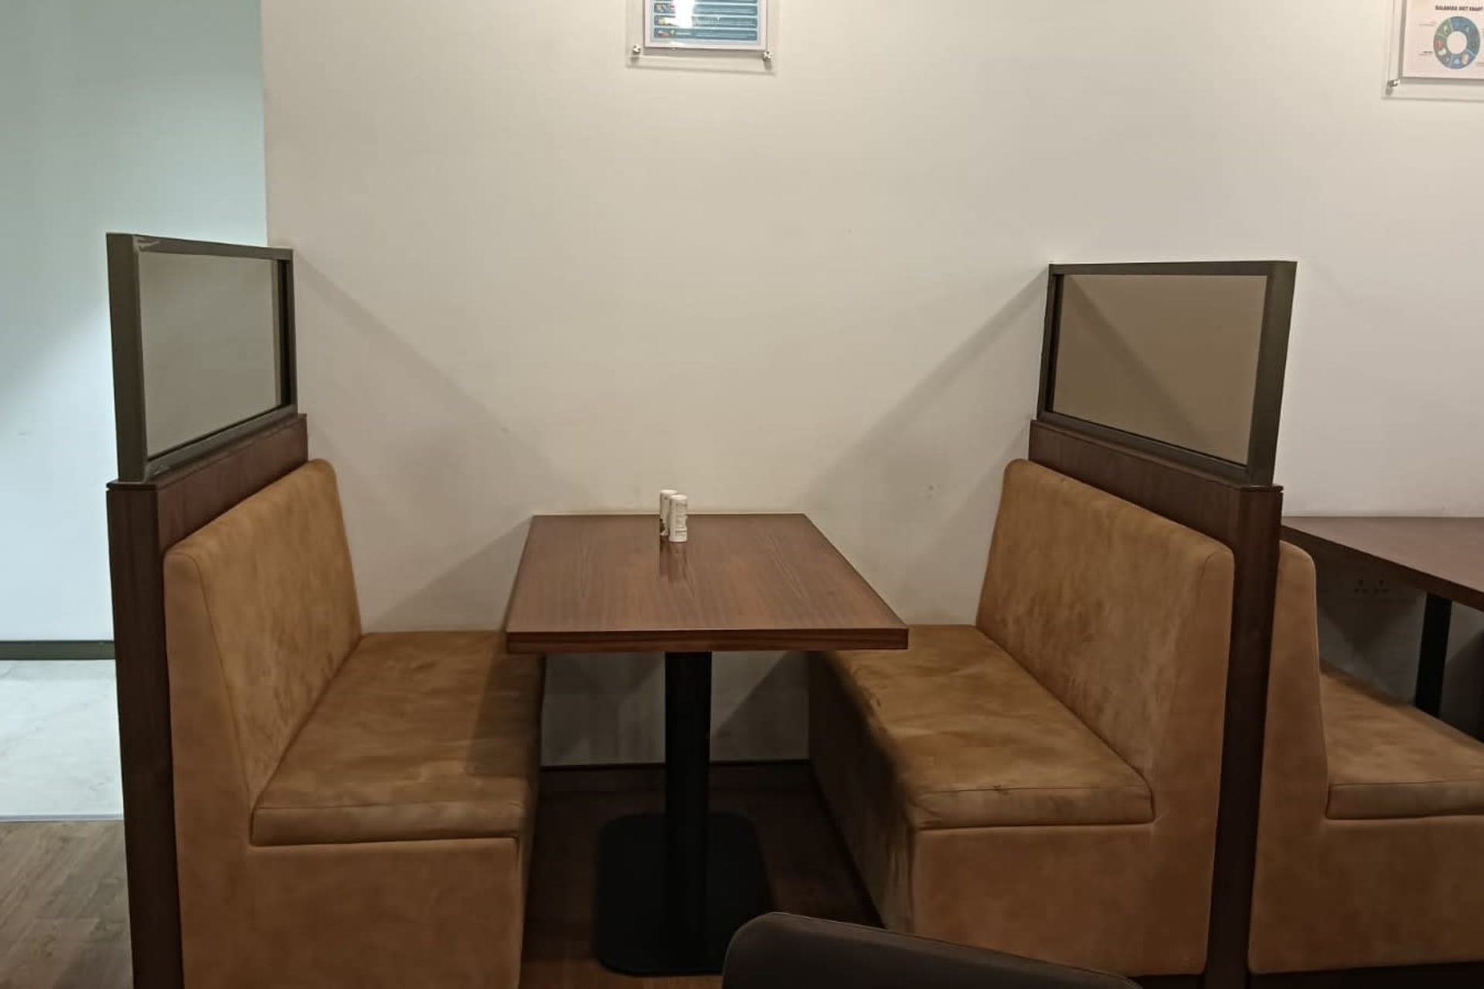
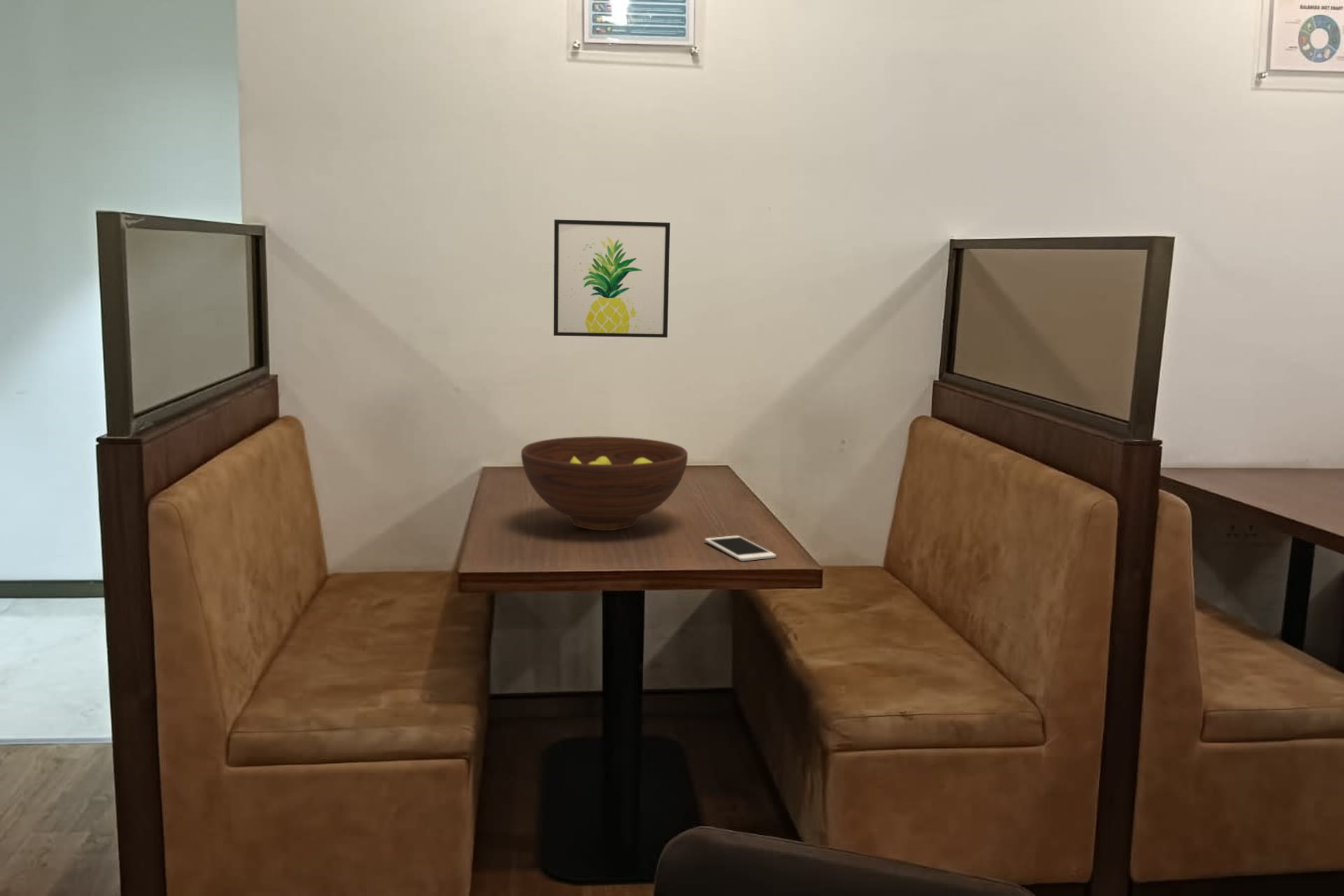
+ fruit bowl (604, 487)
+ wall art (611, 279)
+ cell phone (739, 547)
